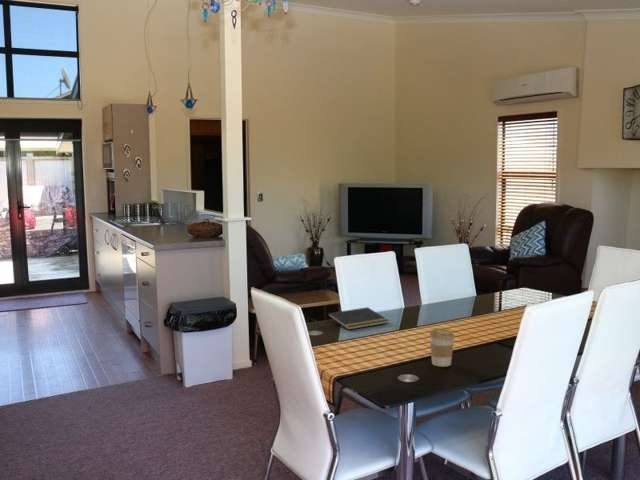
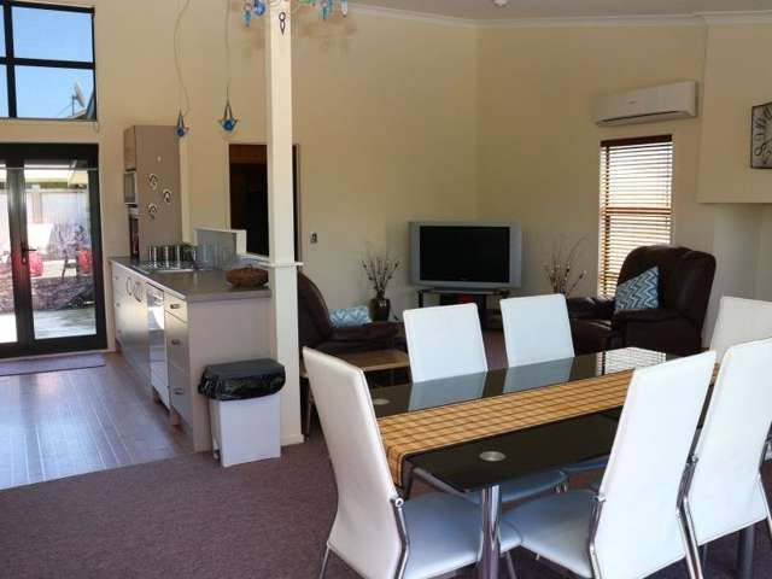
- notepad (358, 318)
- coffee cup (441, 346)
